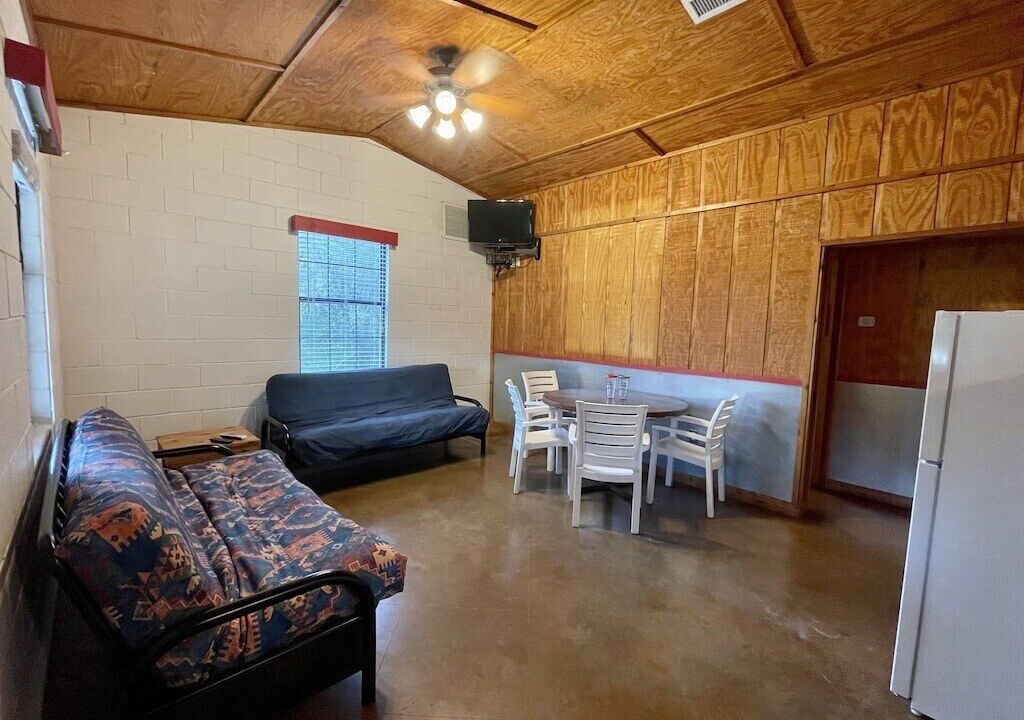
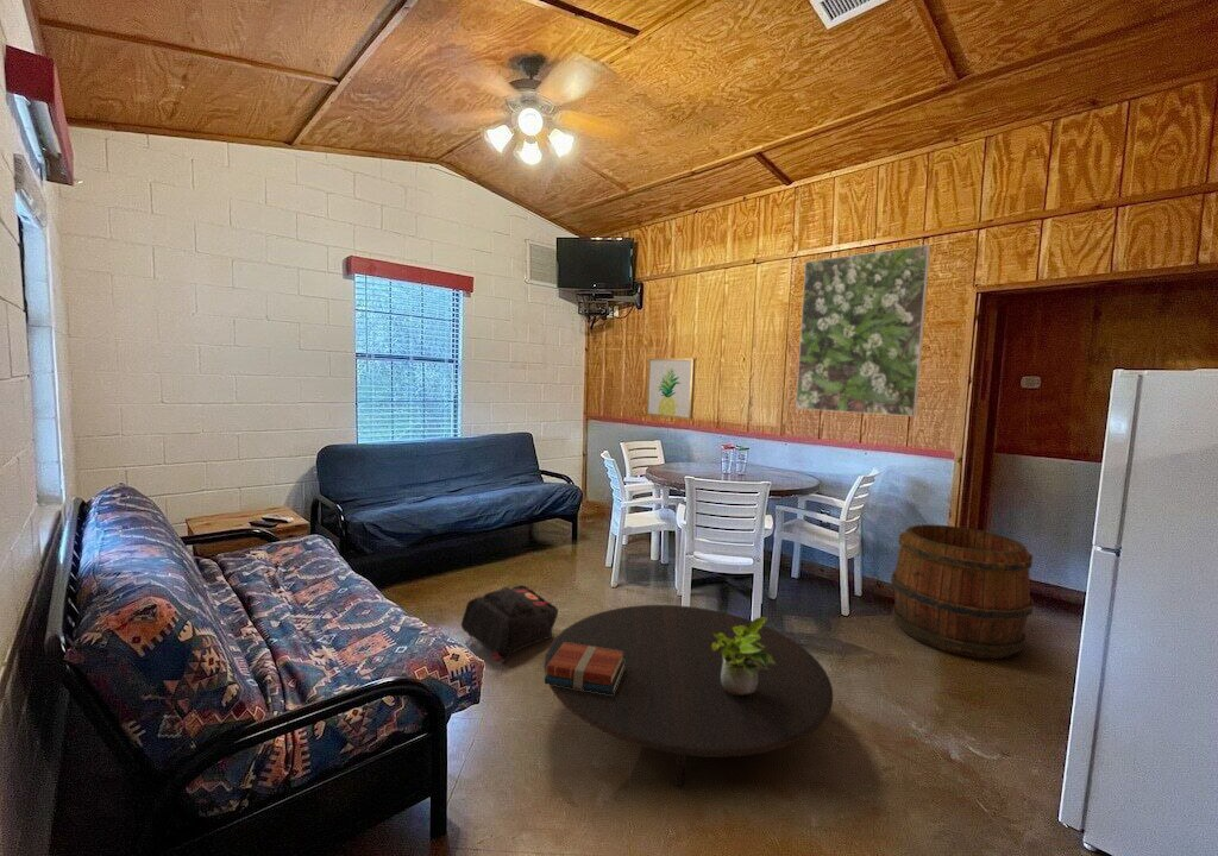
+ potted plant (743, 659)
+ backpack (511, 613)
+ wall art (670, 388)
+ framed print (856, 334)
+ barrel (959, 586)
+ table (682, 690)
+ books (585, 666)
